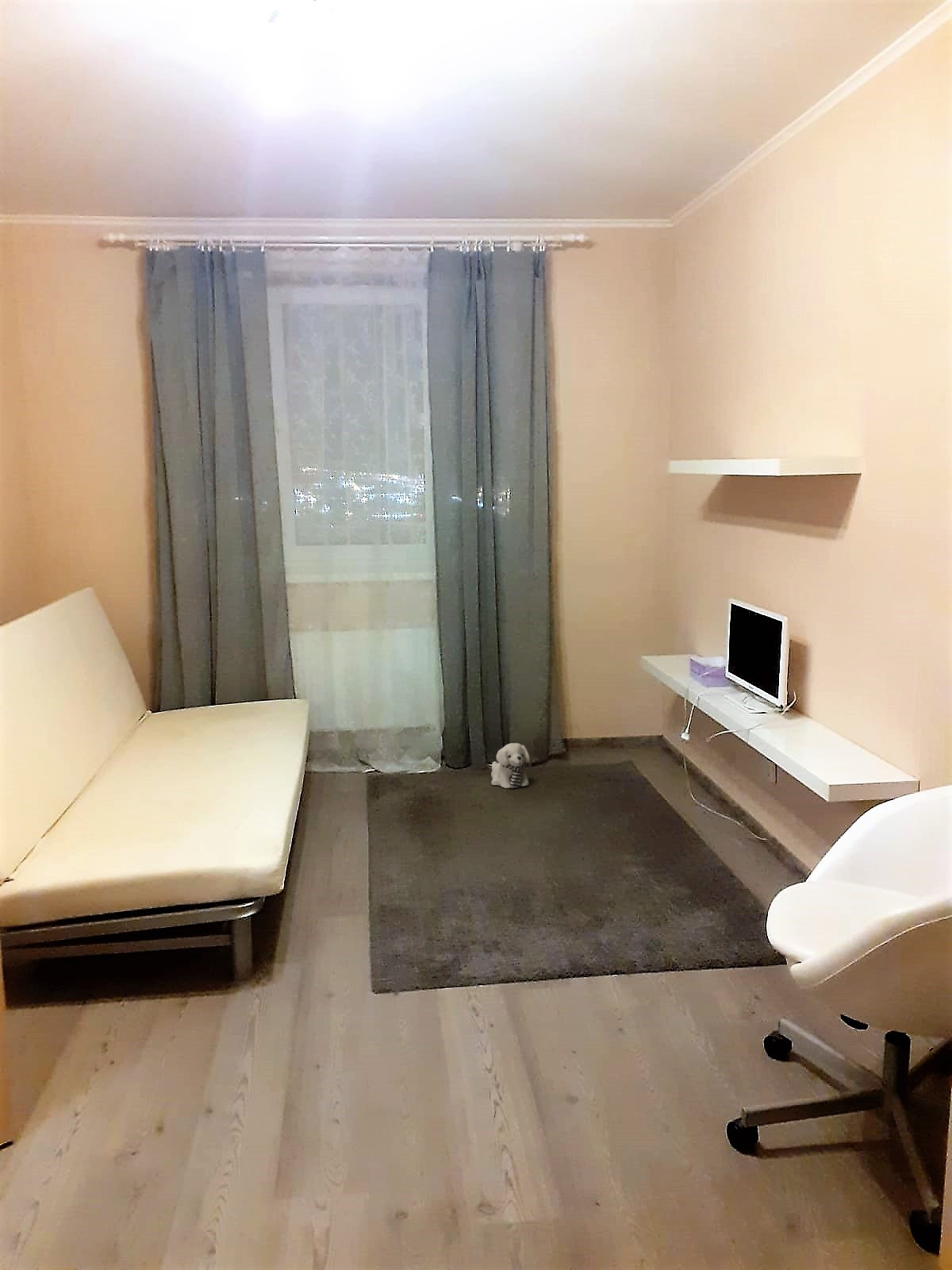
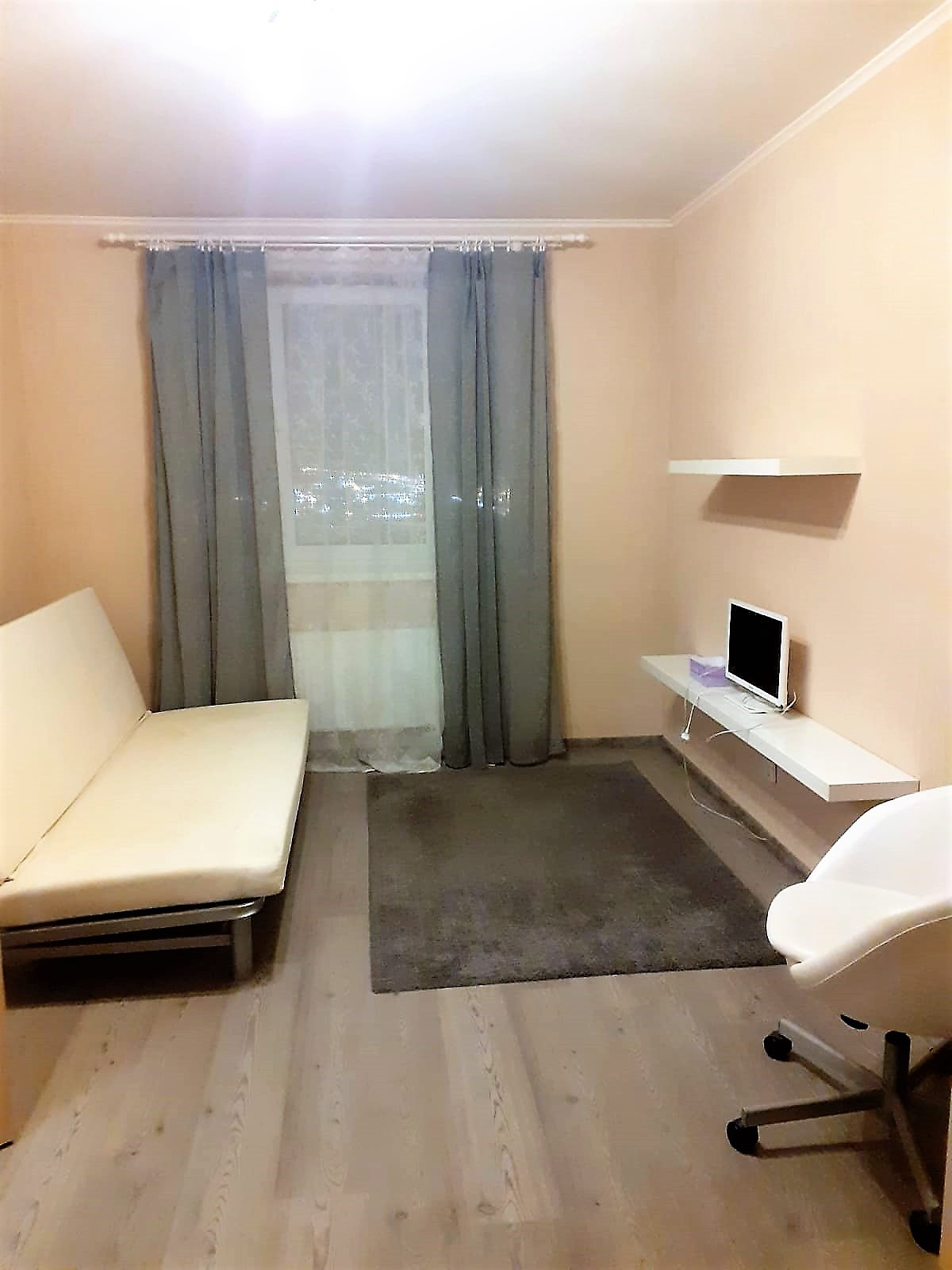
- plush toy (509, 759)
